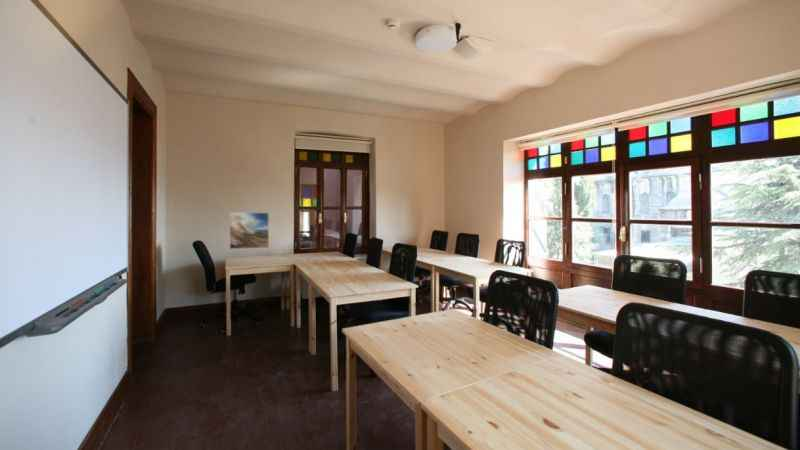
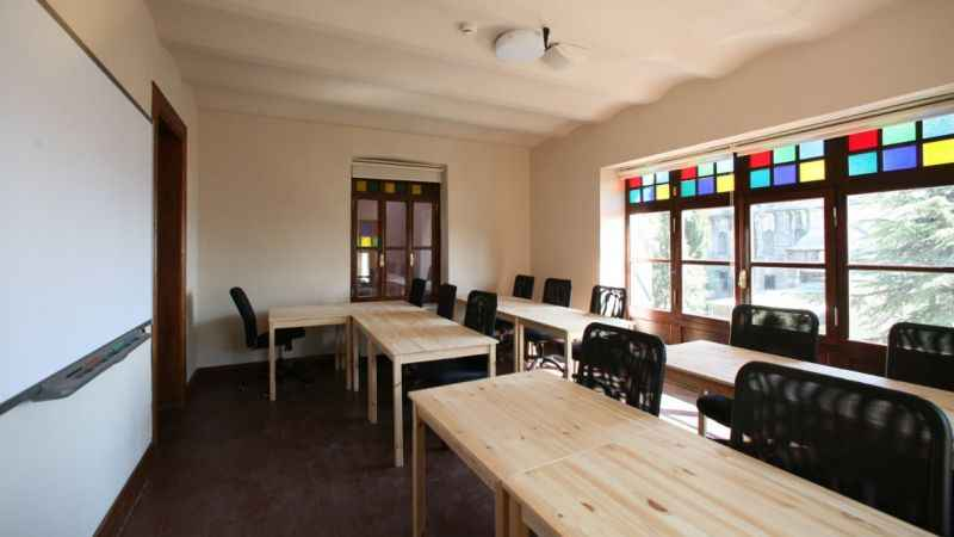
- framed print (249, 230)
